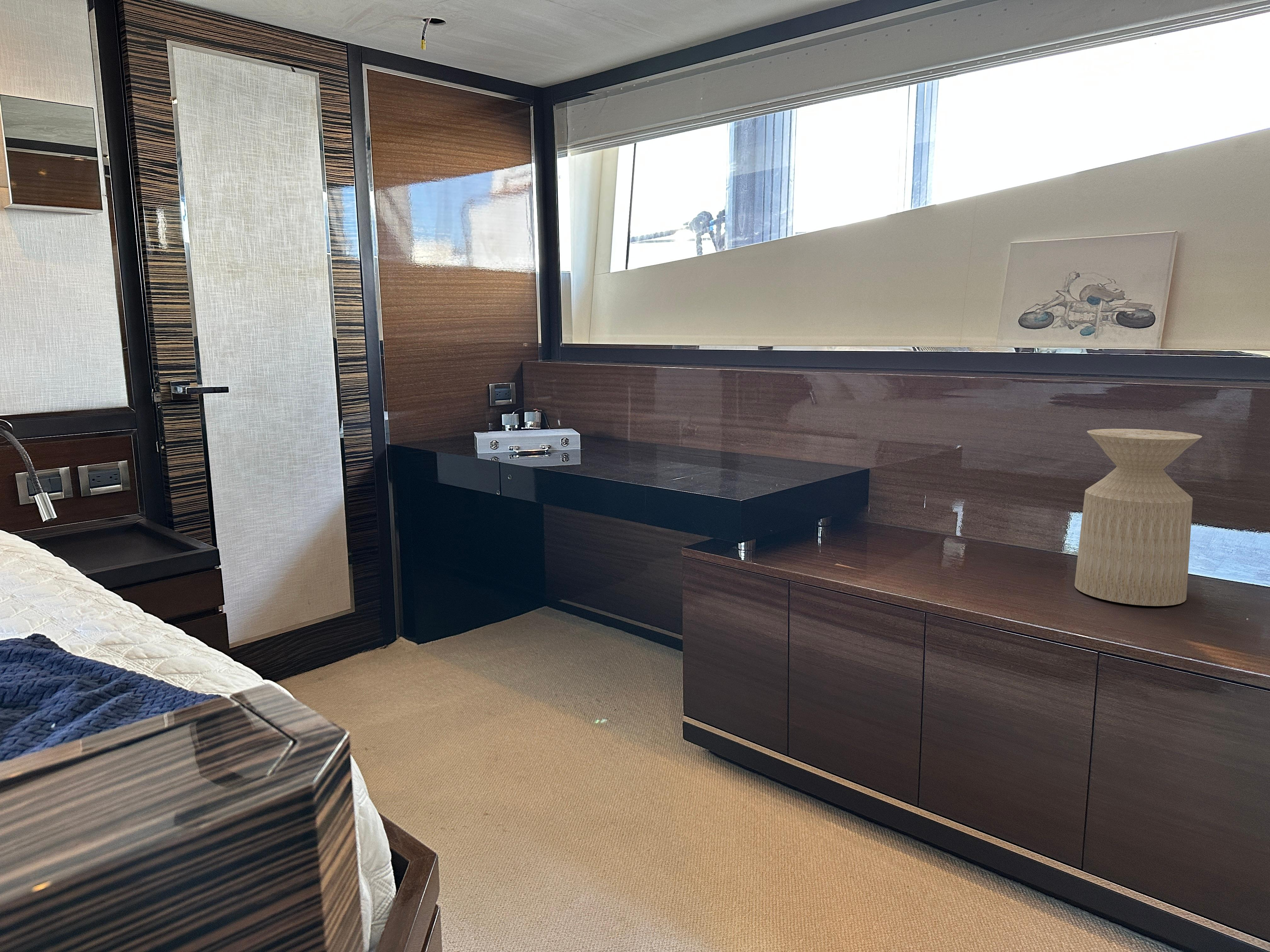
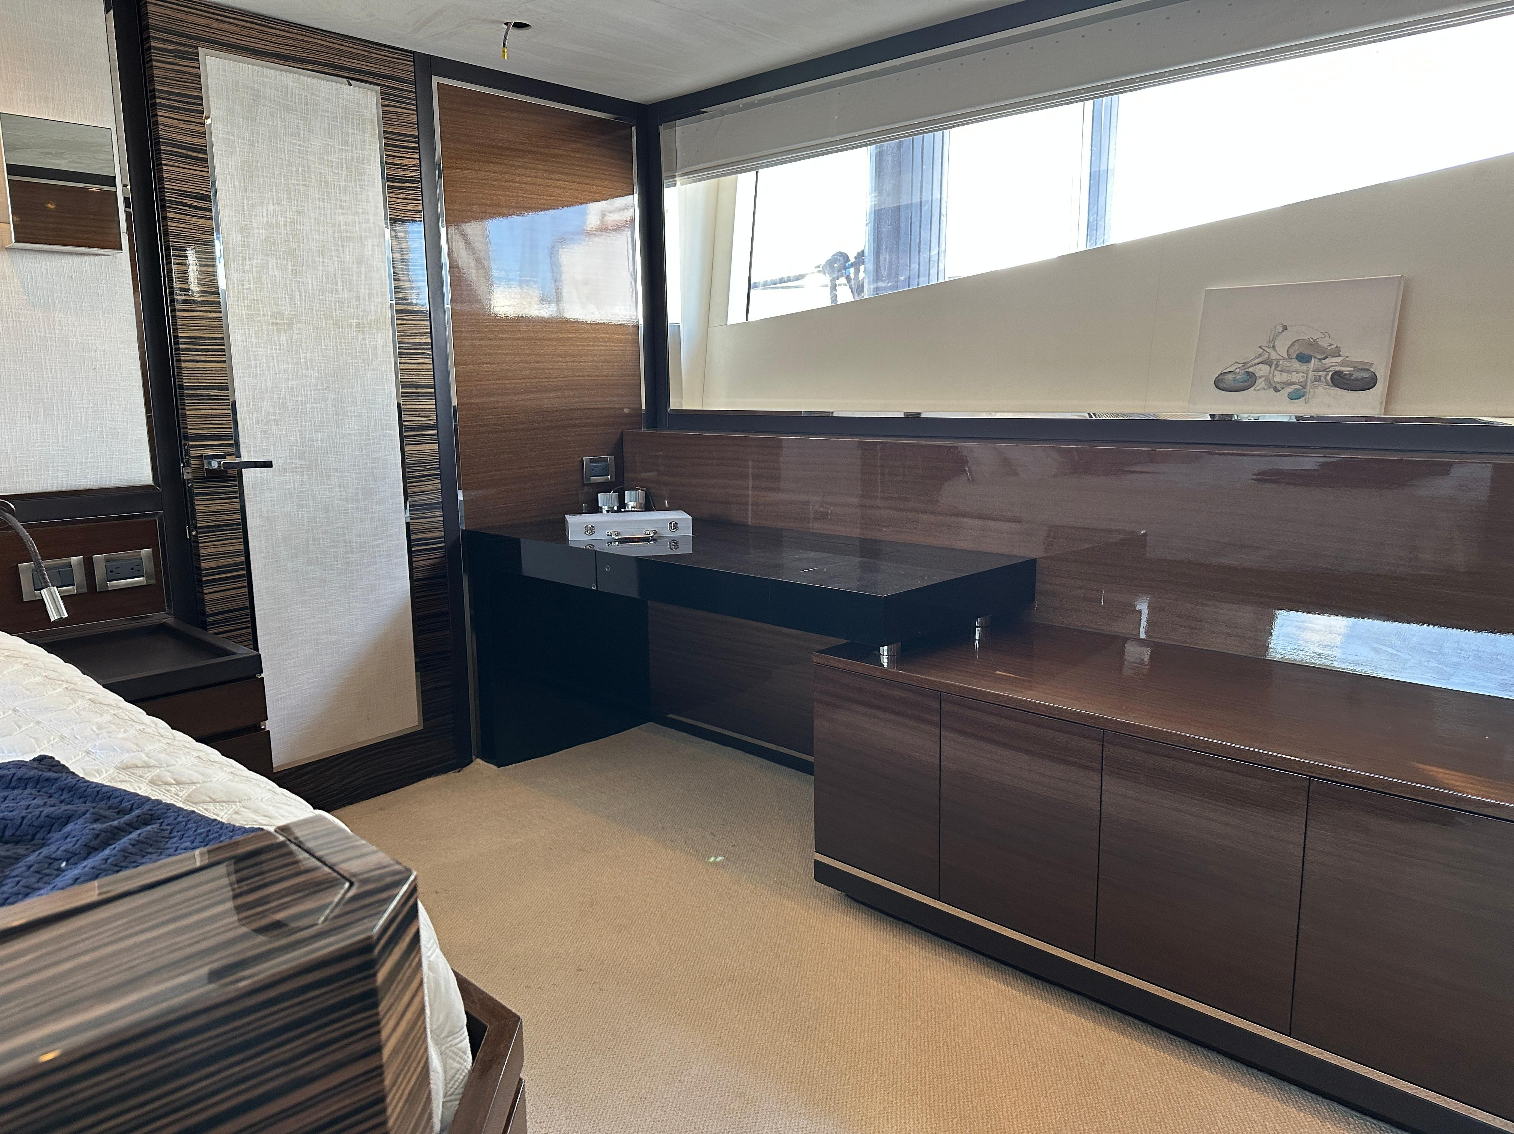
- side table (1136, 513)
